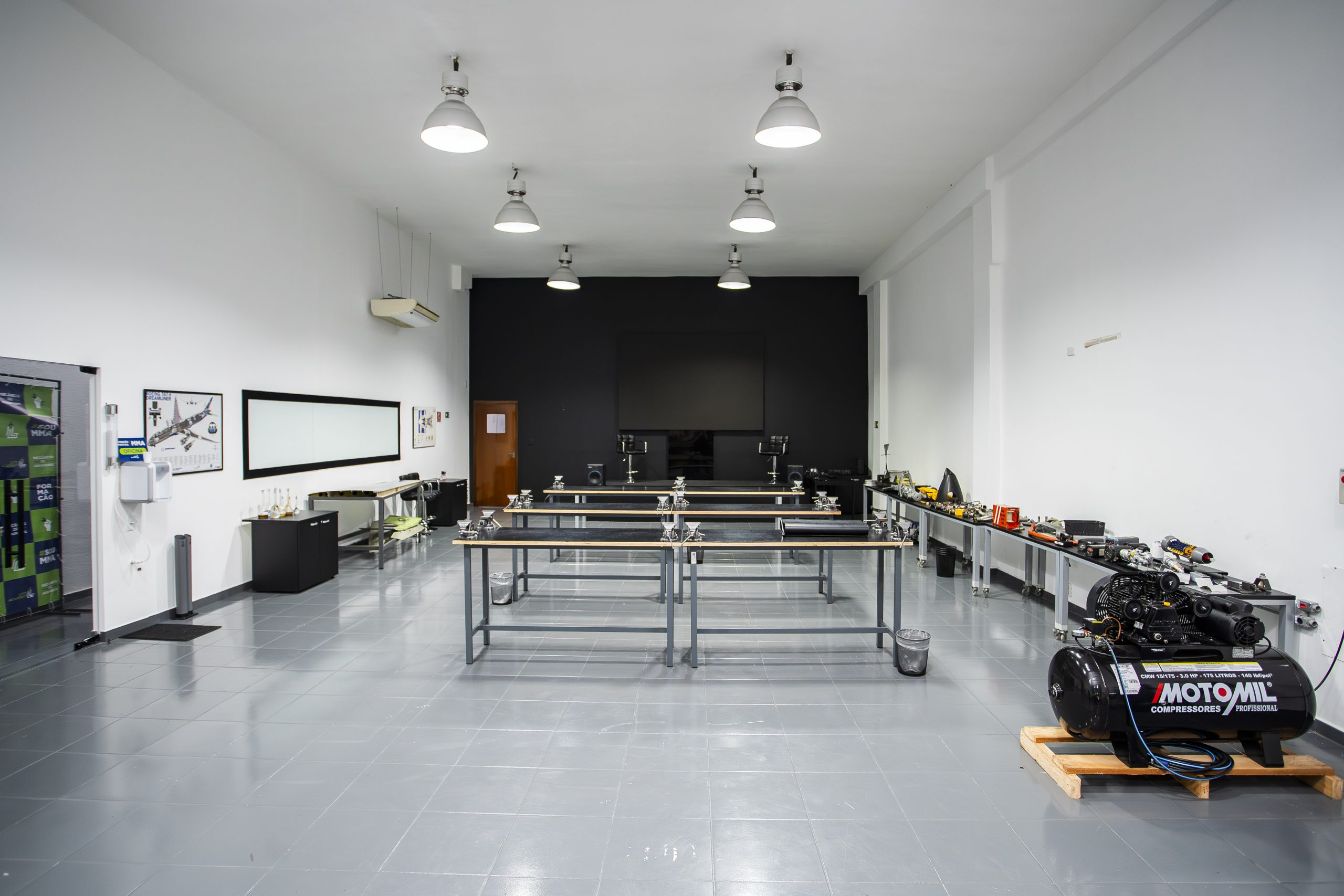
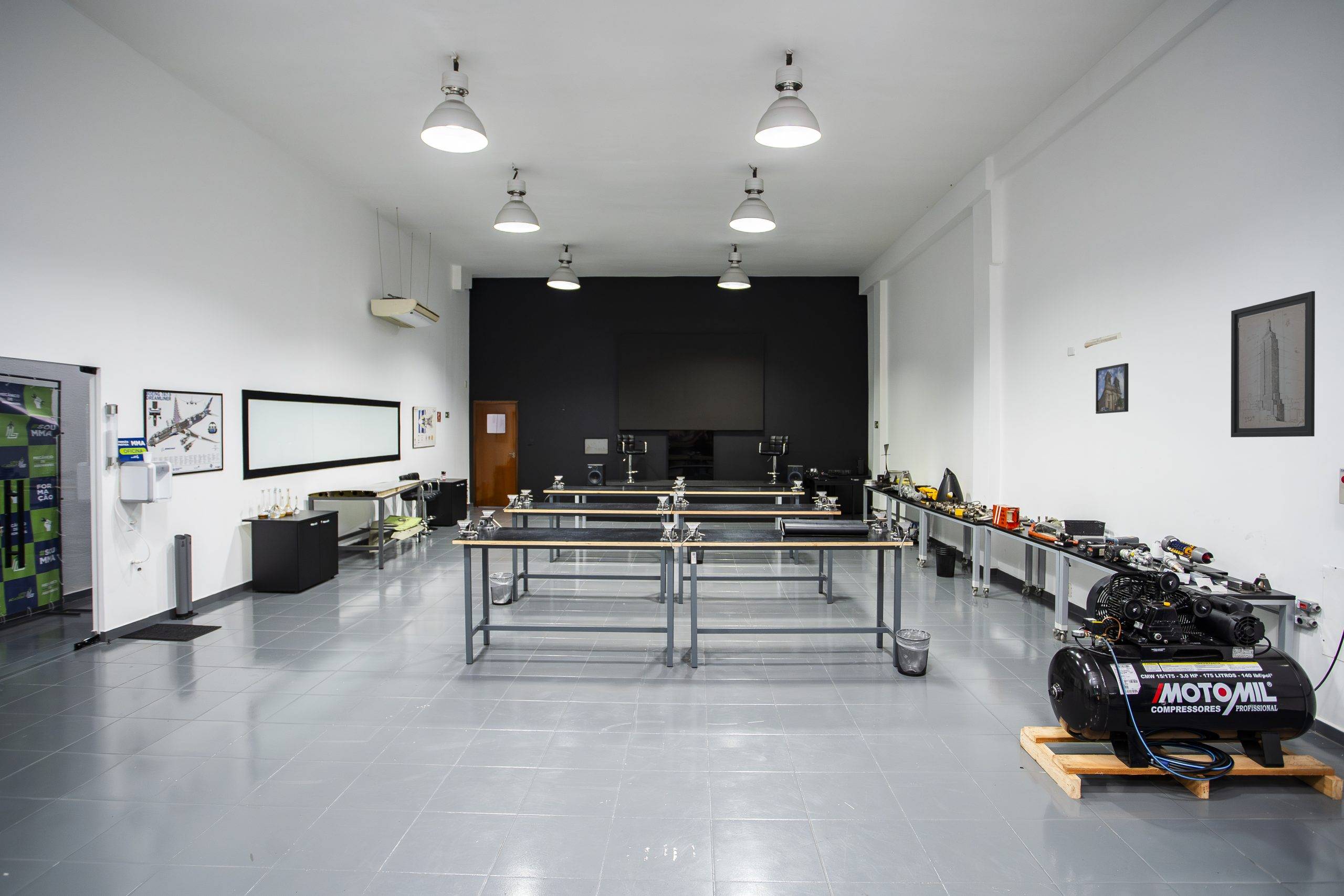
+ wall art (596, 446)
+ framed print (1111, 389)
+ wall art (1269, 369)
